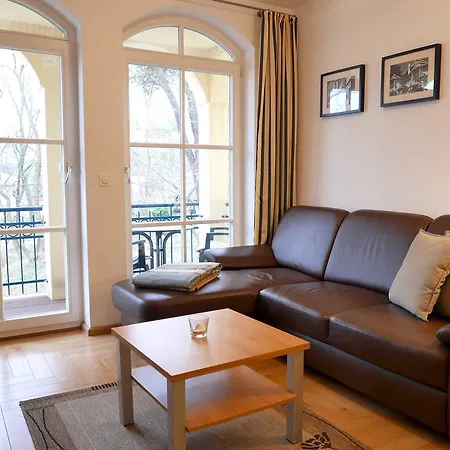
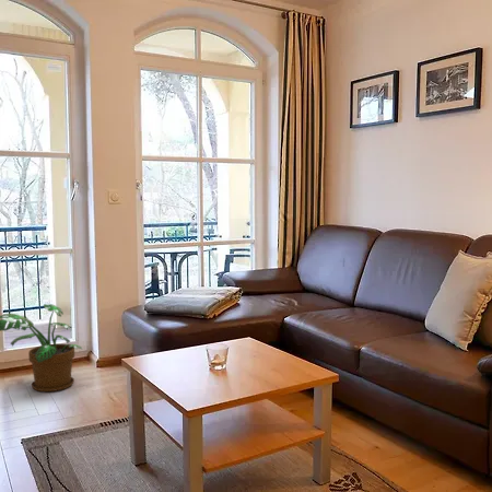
+ potted plant (37, 347)
